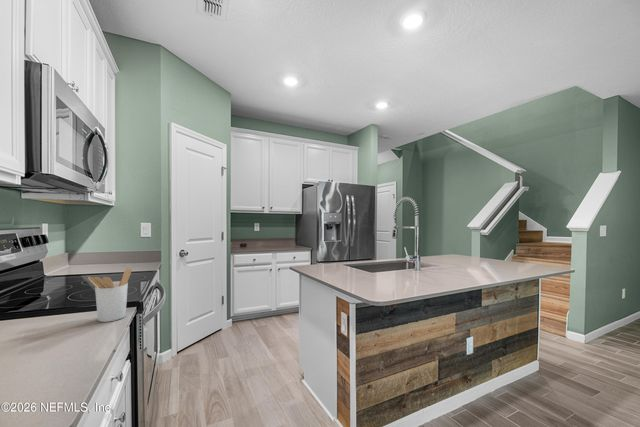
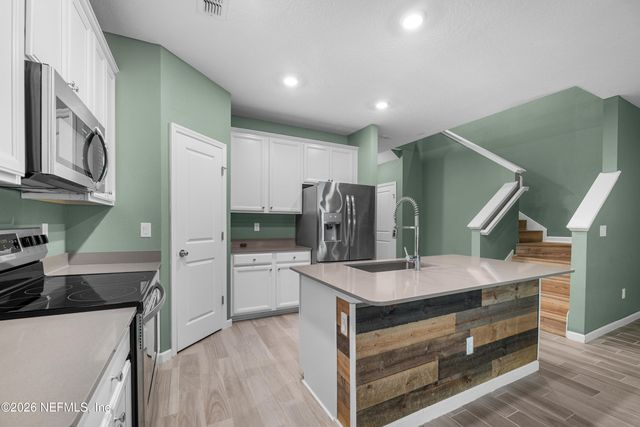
- utensil holder (108, 295)
